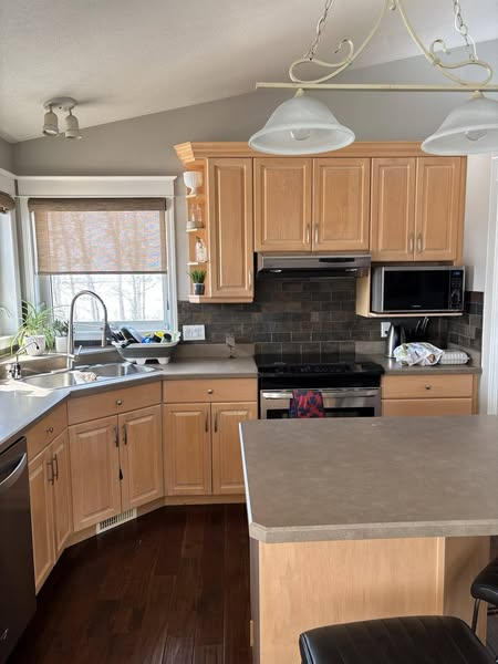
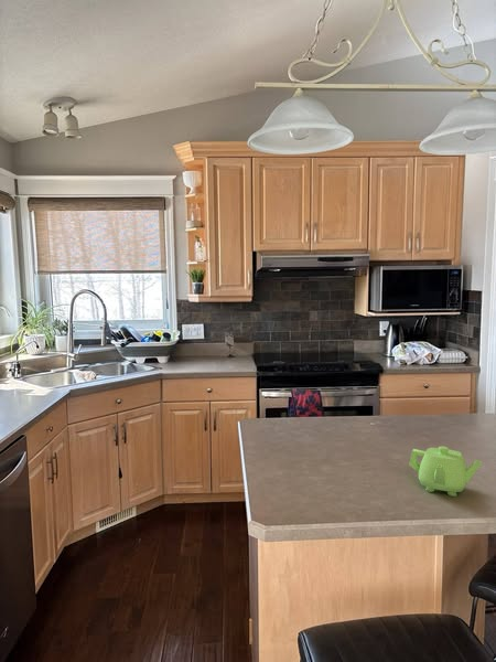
+ teapot (443, 470)
